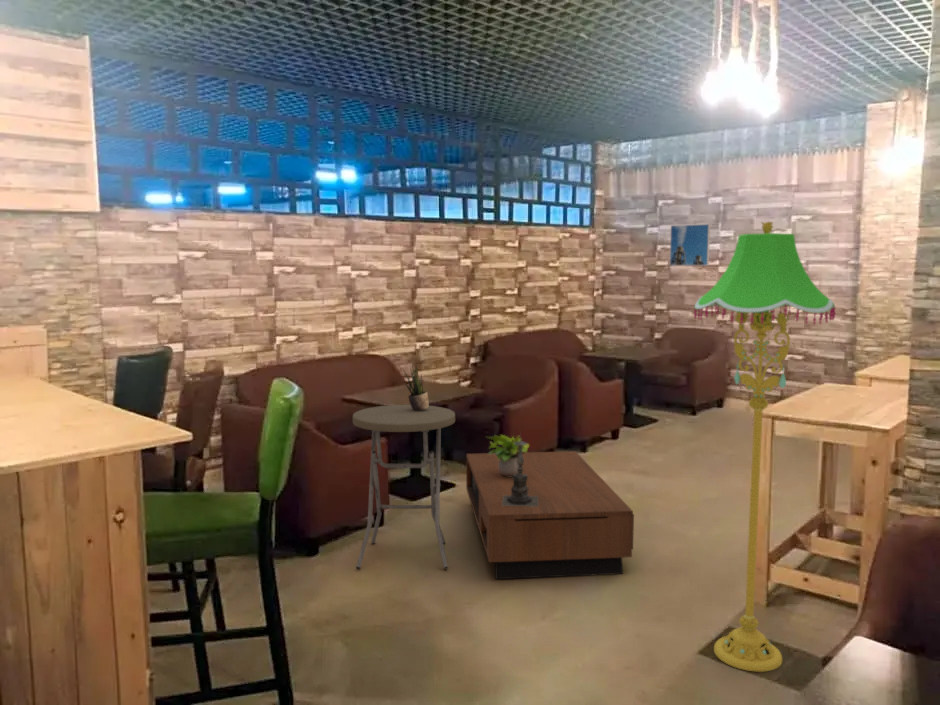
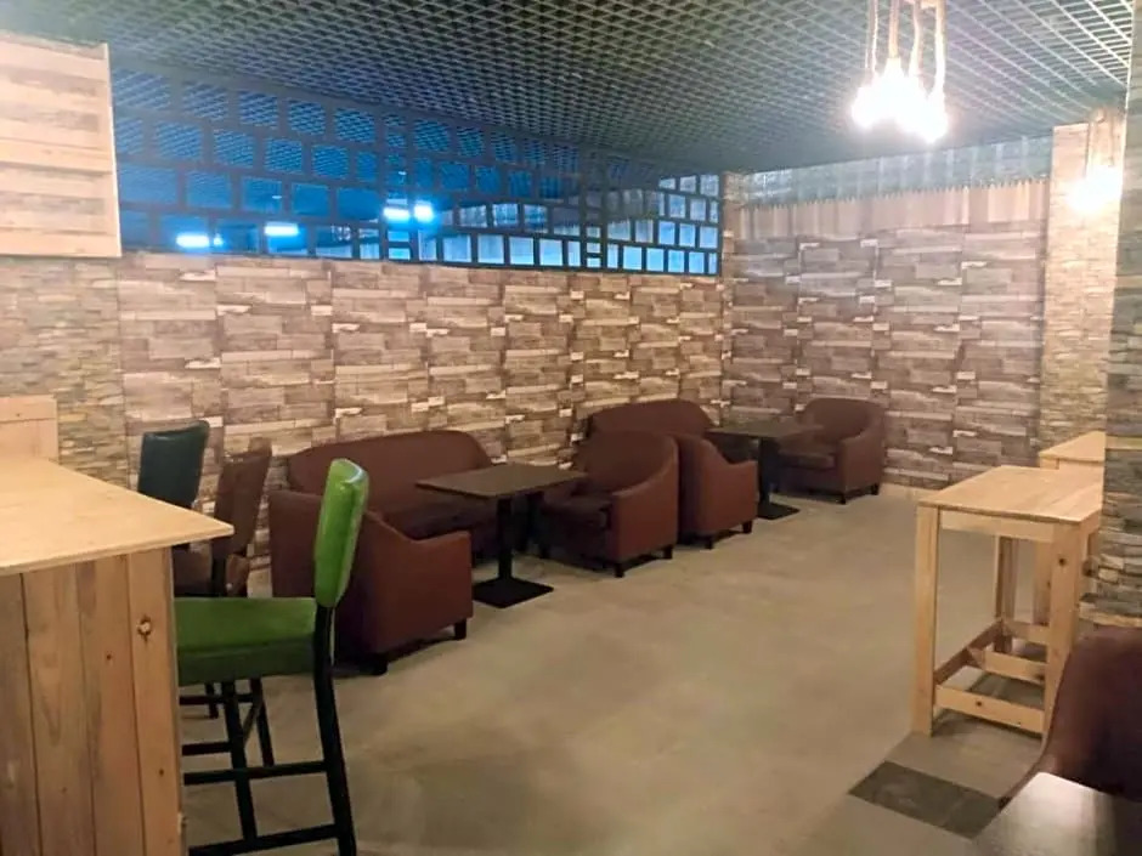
- coffee table (539, 506)
- side table (404, 467)
- floor lamp (756, 445)
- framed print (689, 245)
- candle holder (520, 466)
- potted plant (415, 386)
- potted plant (506, 453)
